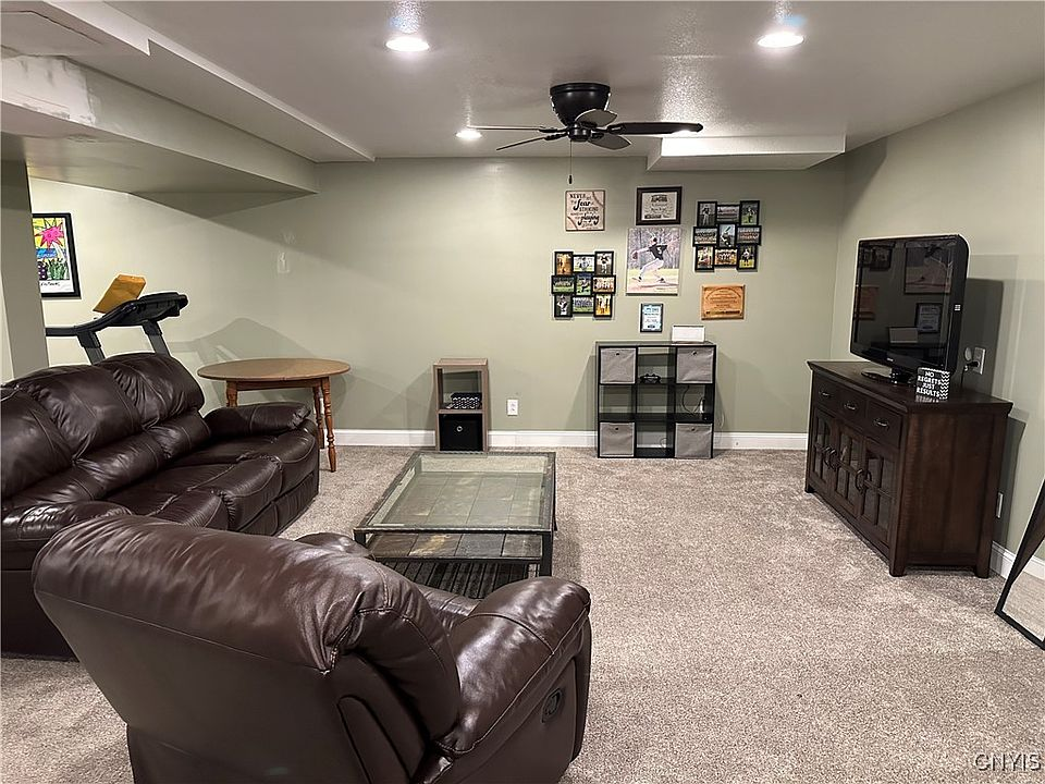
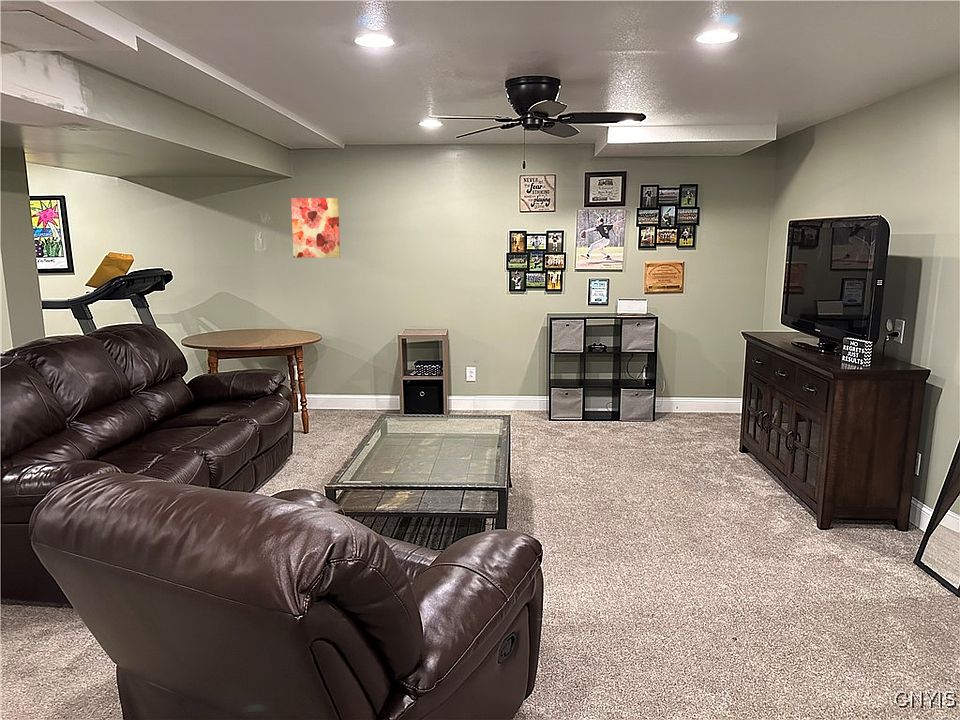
+ wall art (315, 228)
